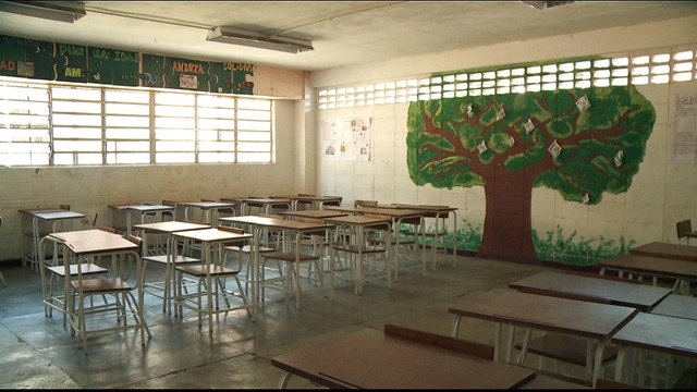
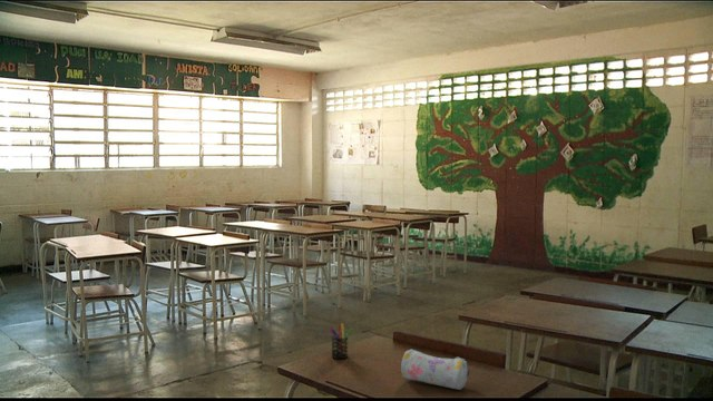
+ pencil case (433, 369)
+ pen holder (341, 340)
